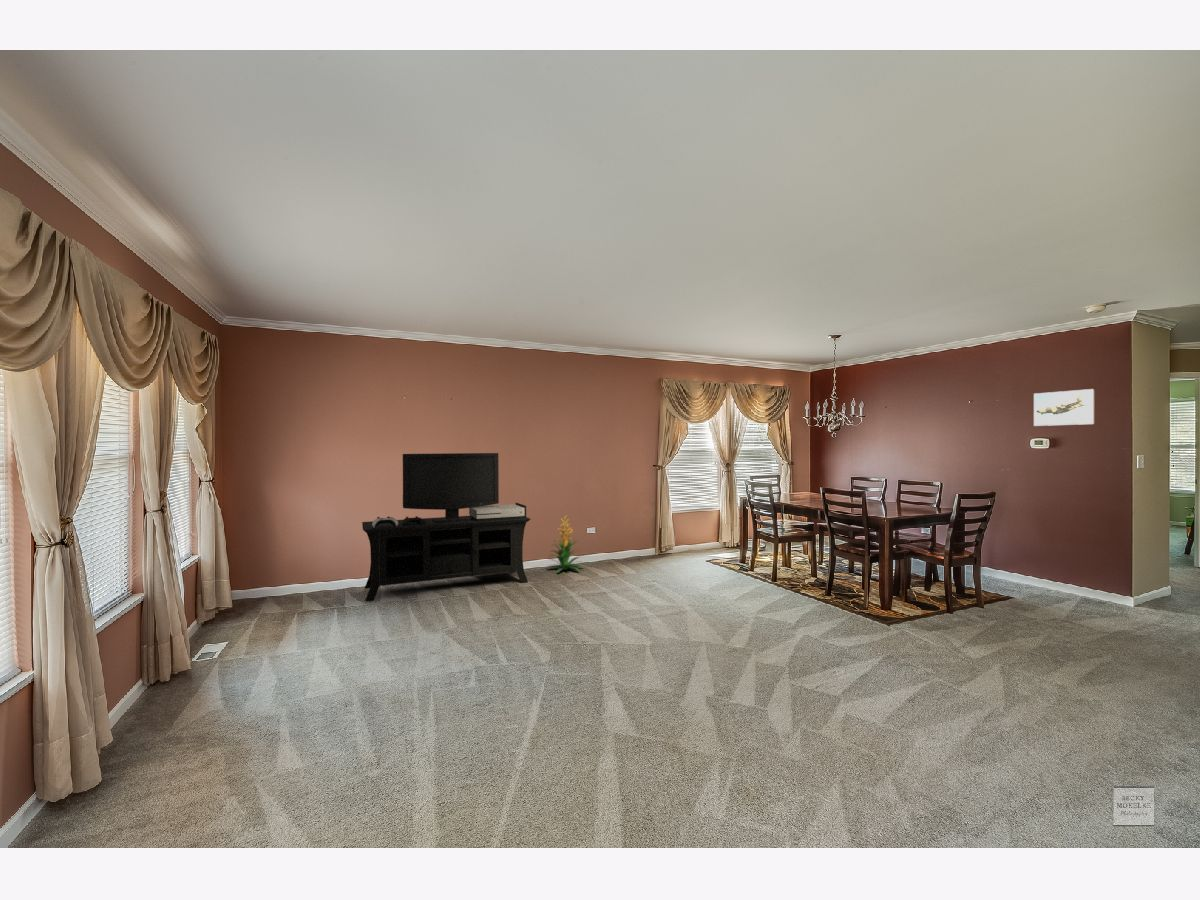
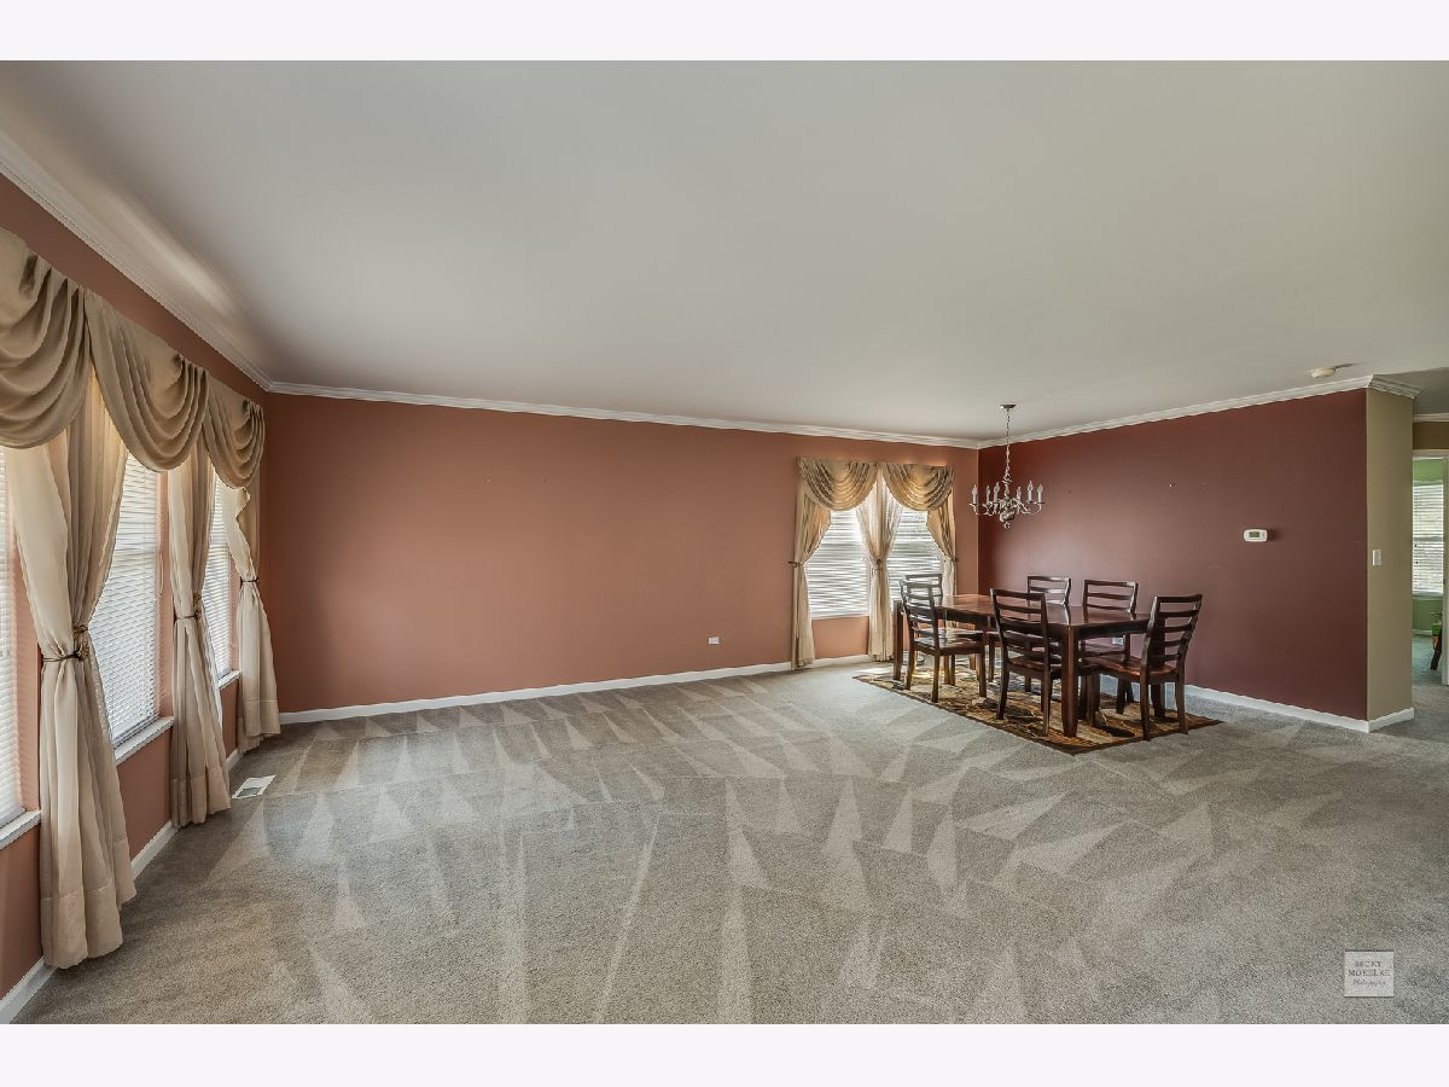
- media console (447, 519)
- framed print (1062, 408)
- indoor plant (565, 542)
